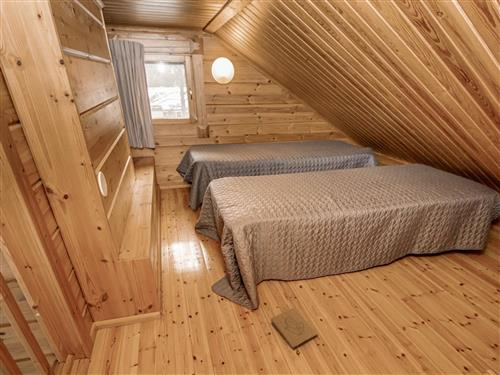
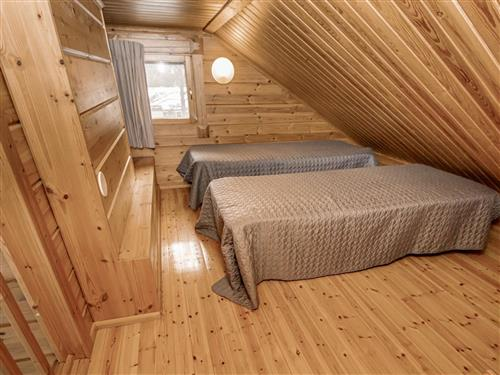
- box (293, 327)
